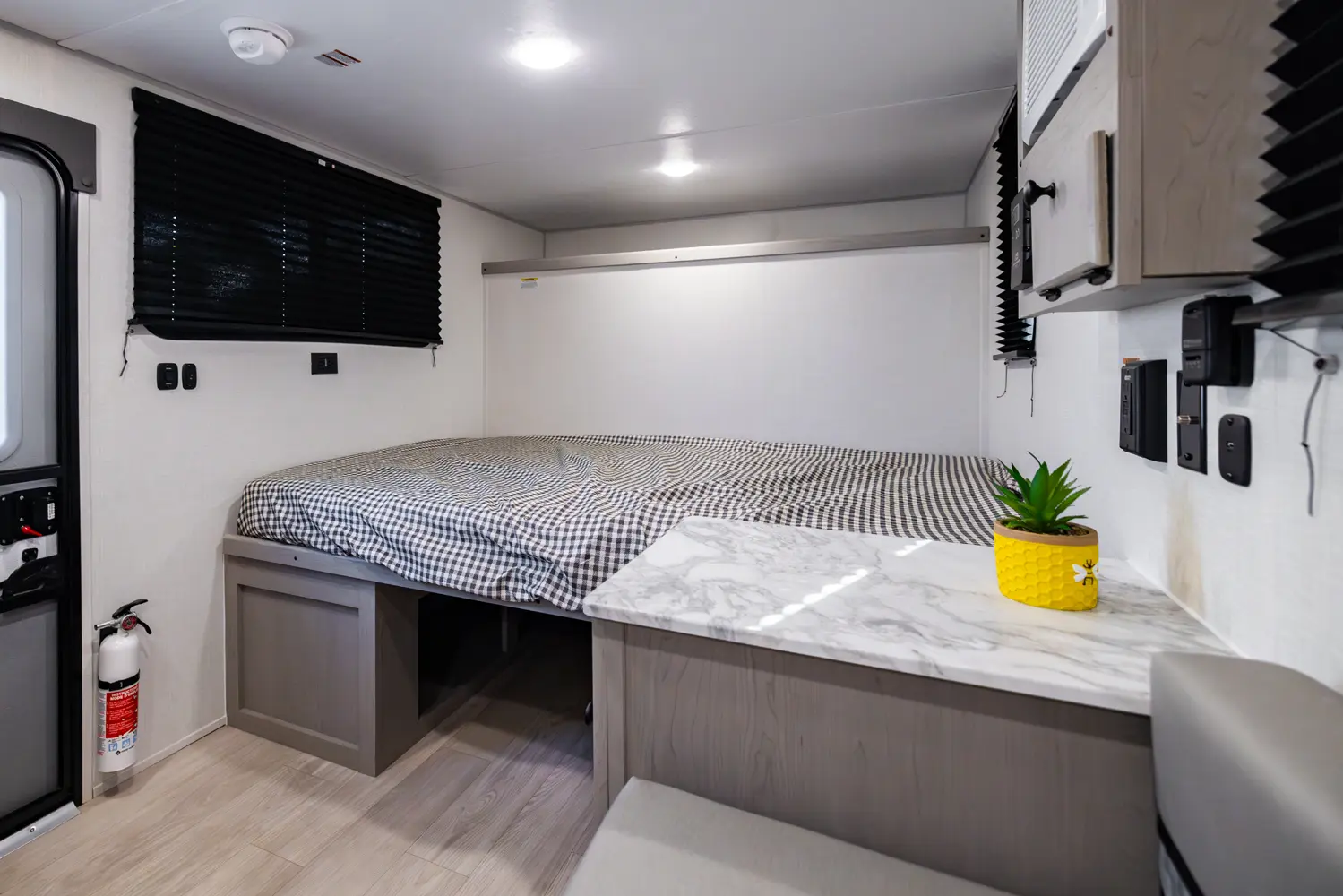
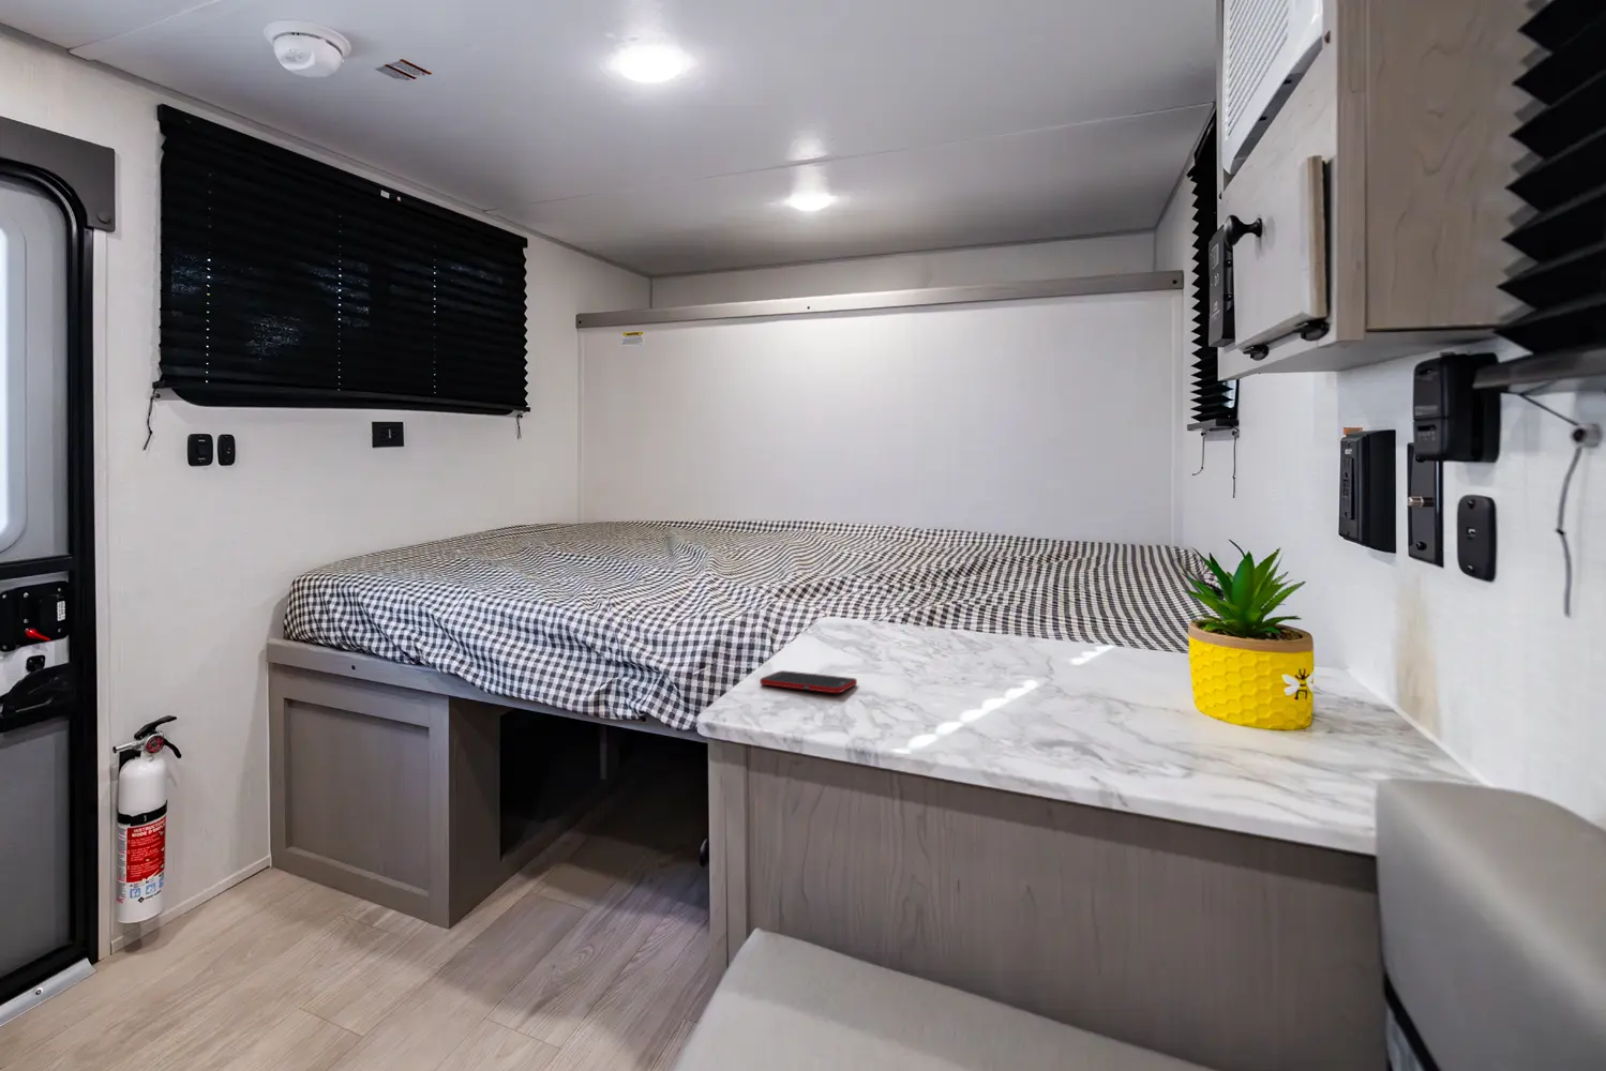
+ cell phone (808, 681)
